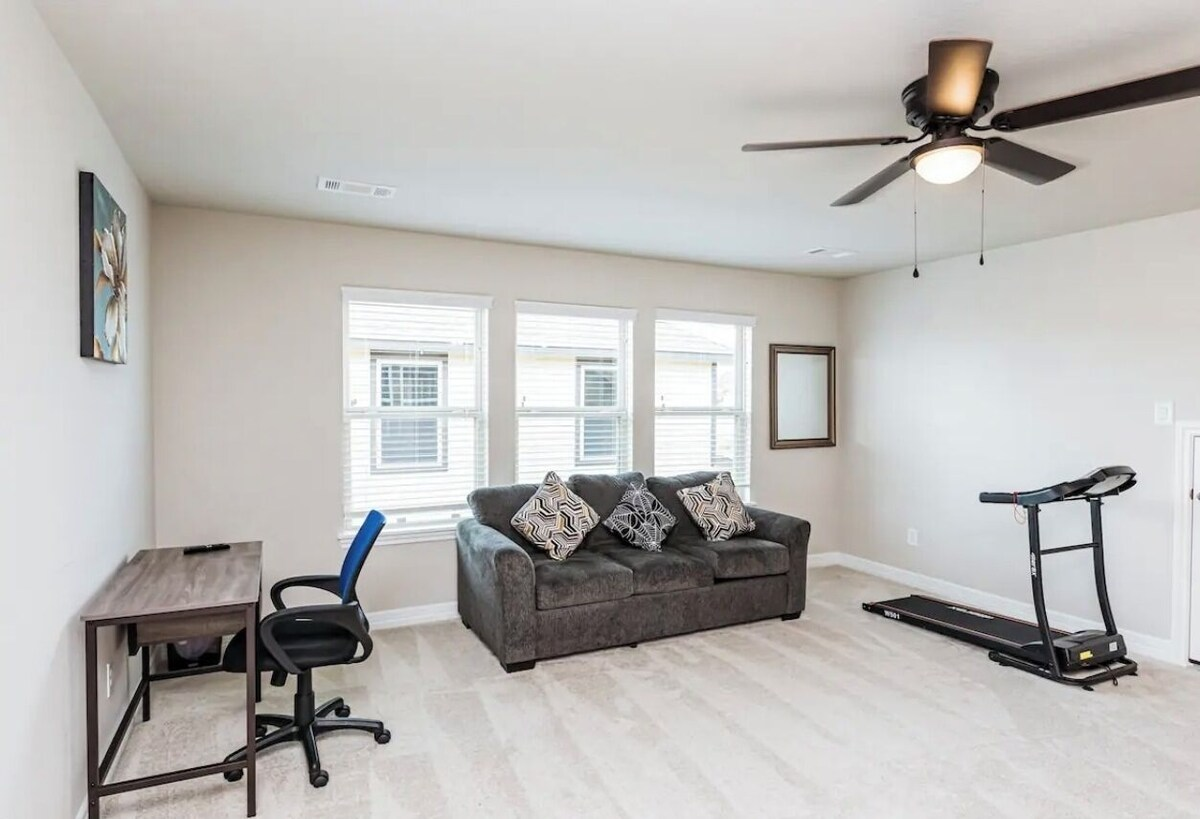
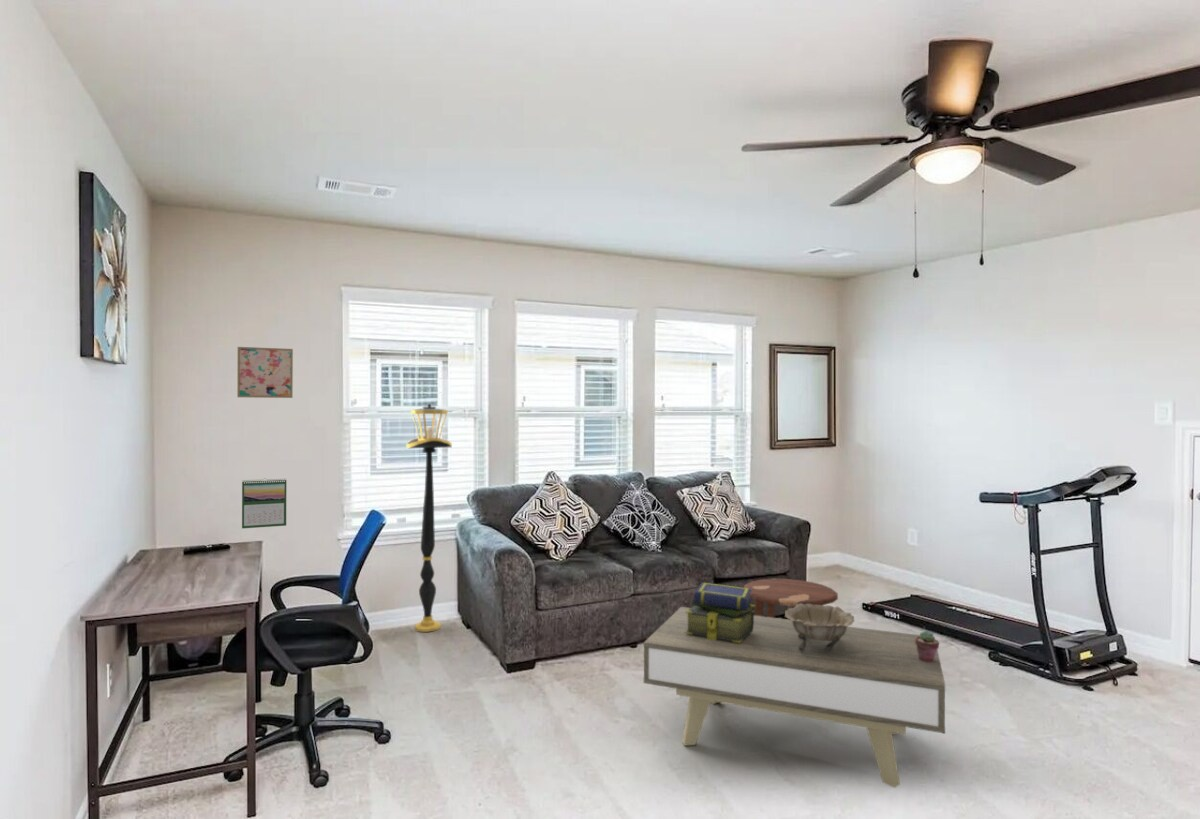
+ potted succulent (926, 645)
+ stack of books (722, 610)
+ floor lamp (428, 515)
+ calendar (264, 502)
+ decorative bowl (818, 627)
+ side table (789, 605)
+ coffee table (791, 687)
+ wall art (265, 372)
